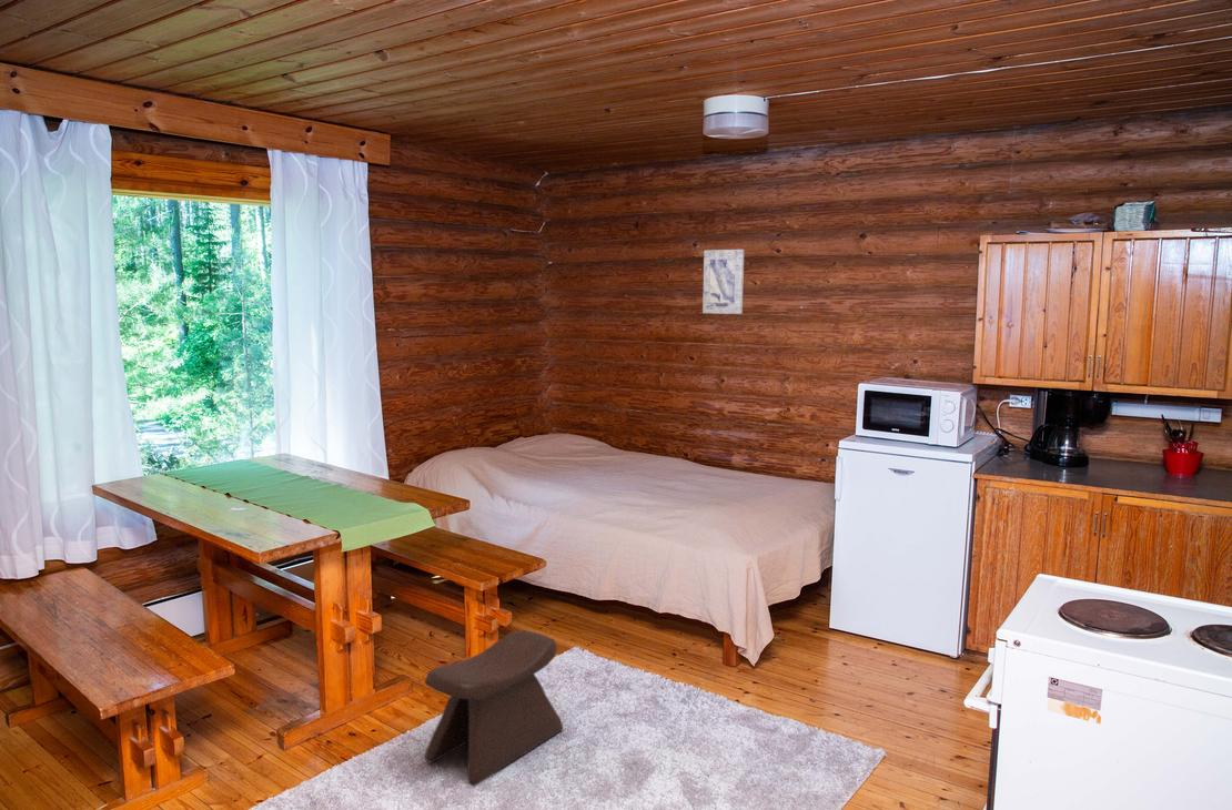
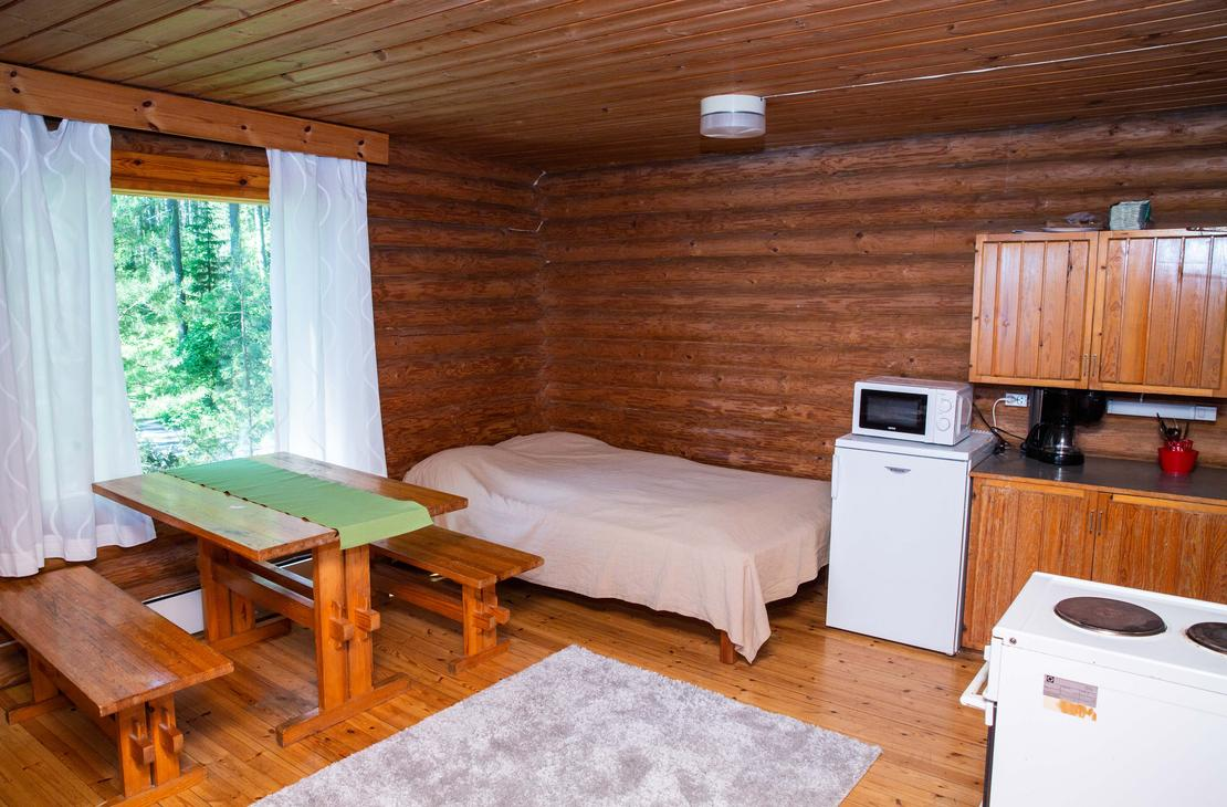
- wall art (723, 282)
- stool (495, 700)
